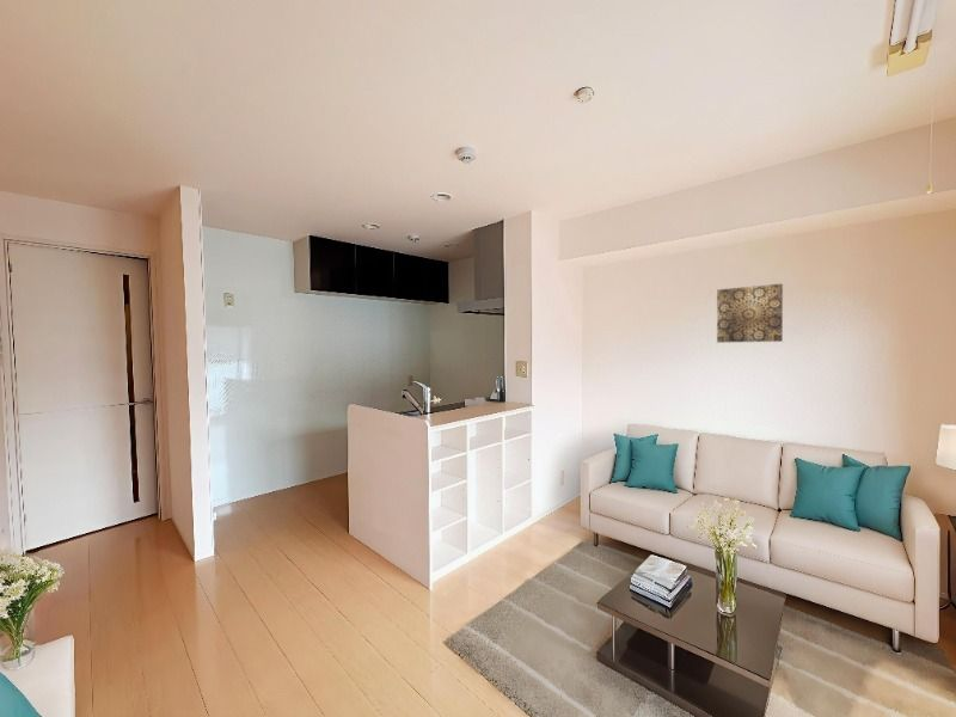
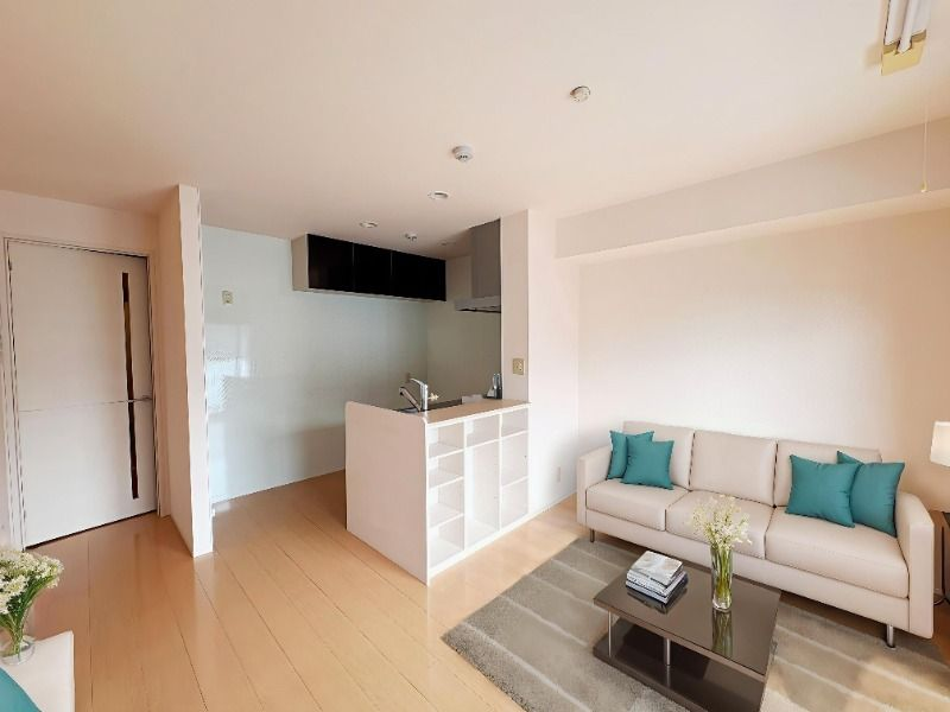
- wall art (748, 314)
